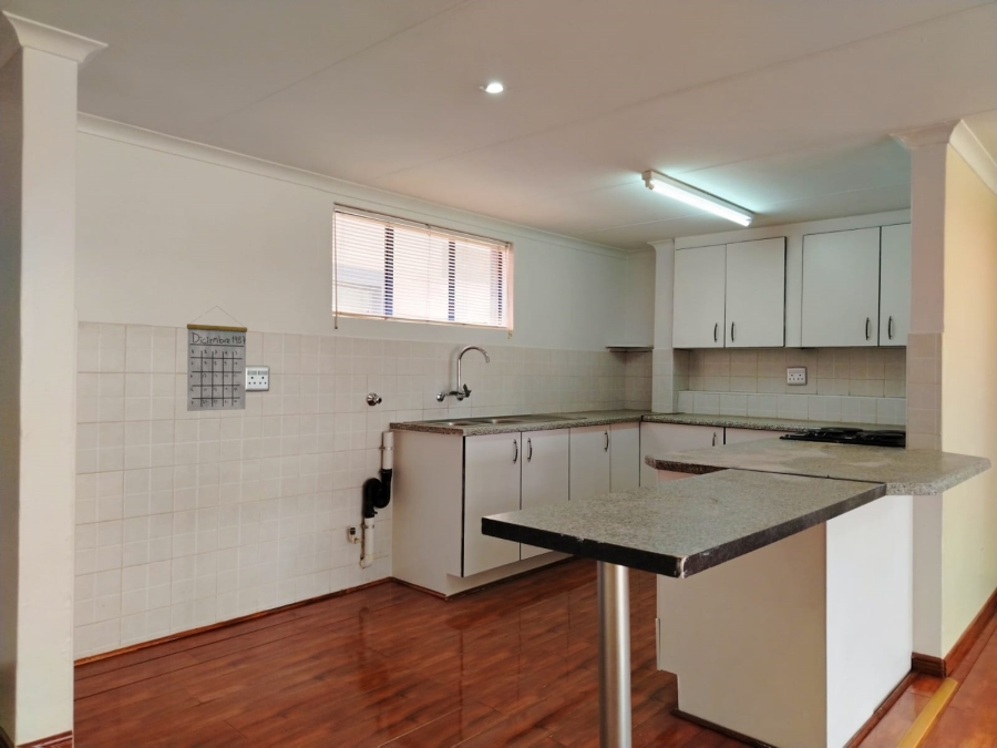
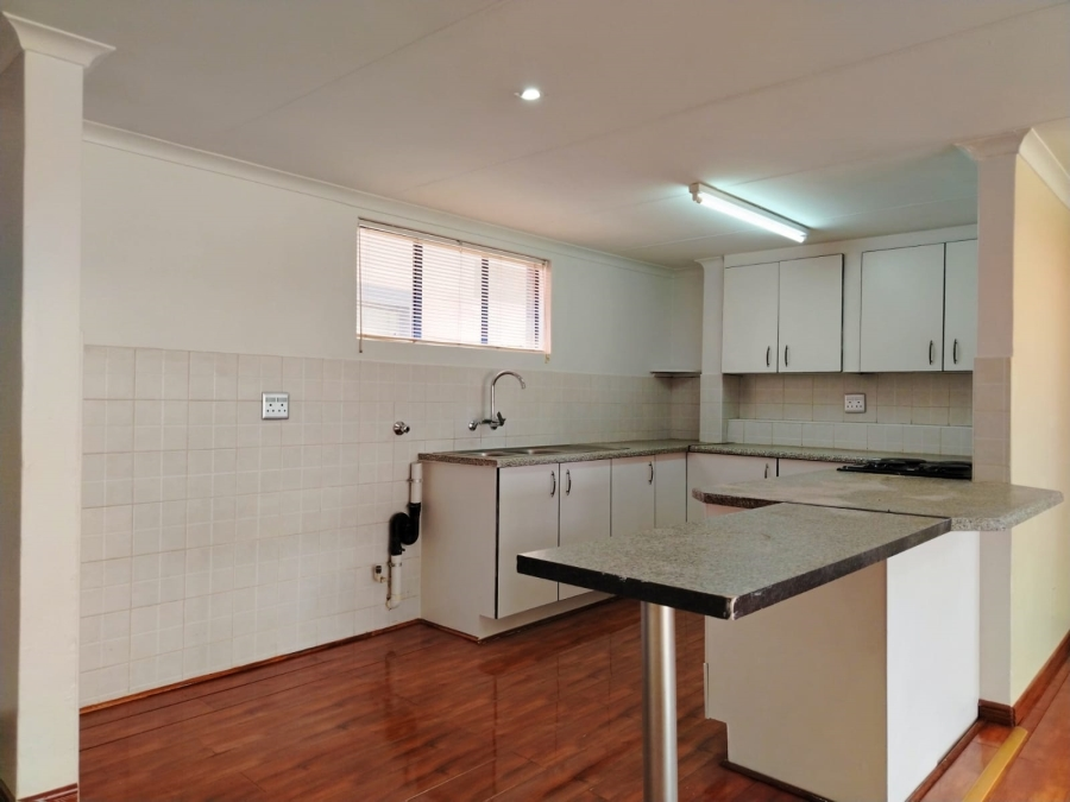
- calendar (217, 358)
